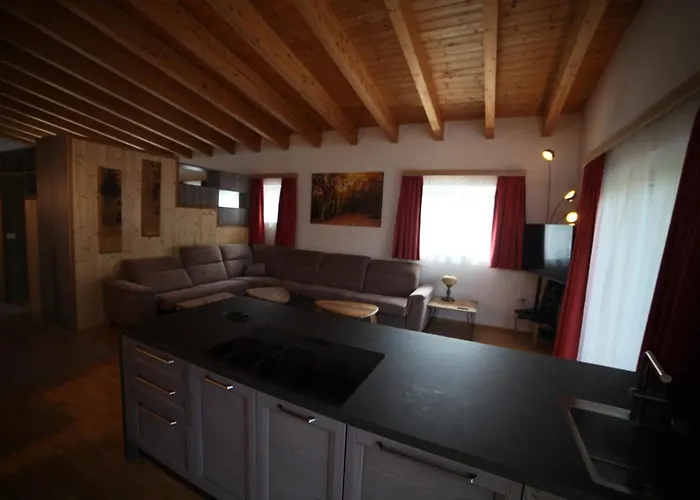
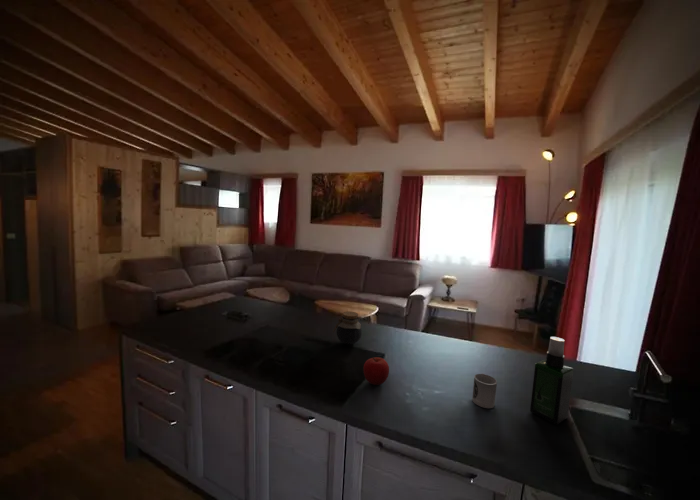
+ fruit (376, 370)
+ spray bottle (552, 377)
+ cup (483, 388)
+ jar (348, 328)
